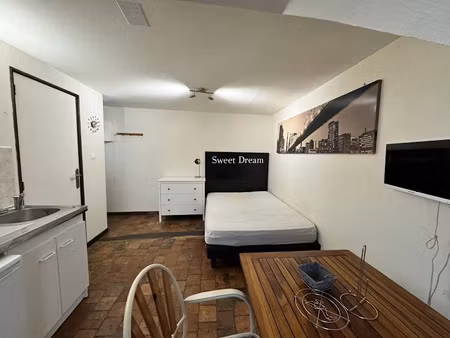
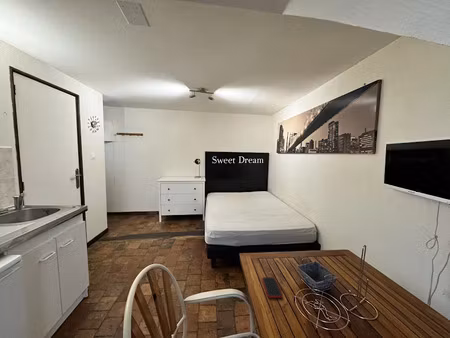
+ smartphone (271, 286)
